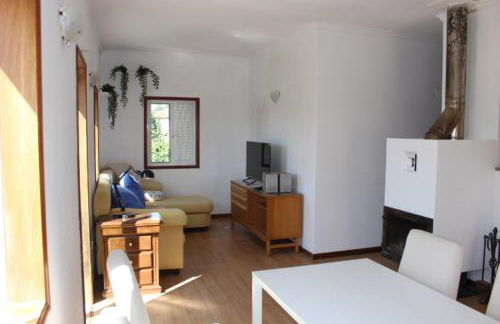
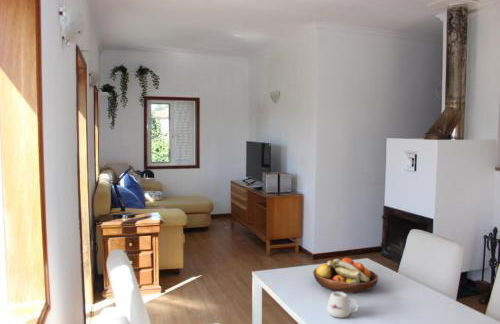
+ fruit bowl (345, 271)
+ mug (342, 304)
